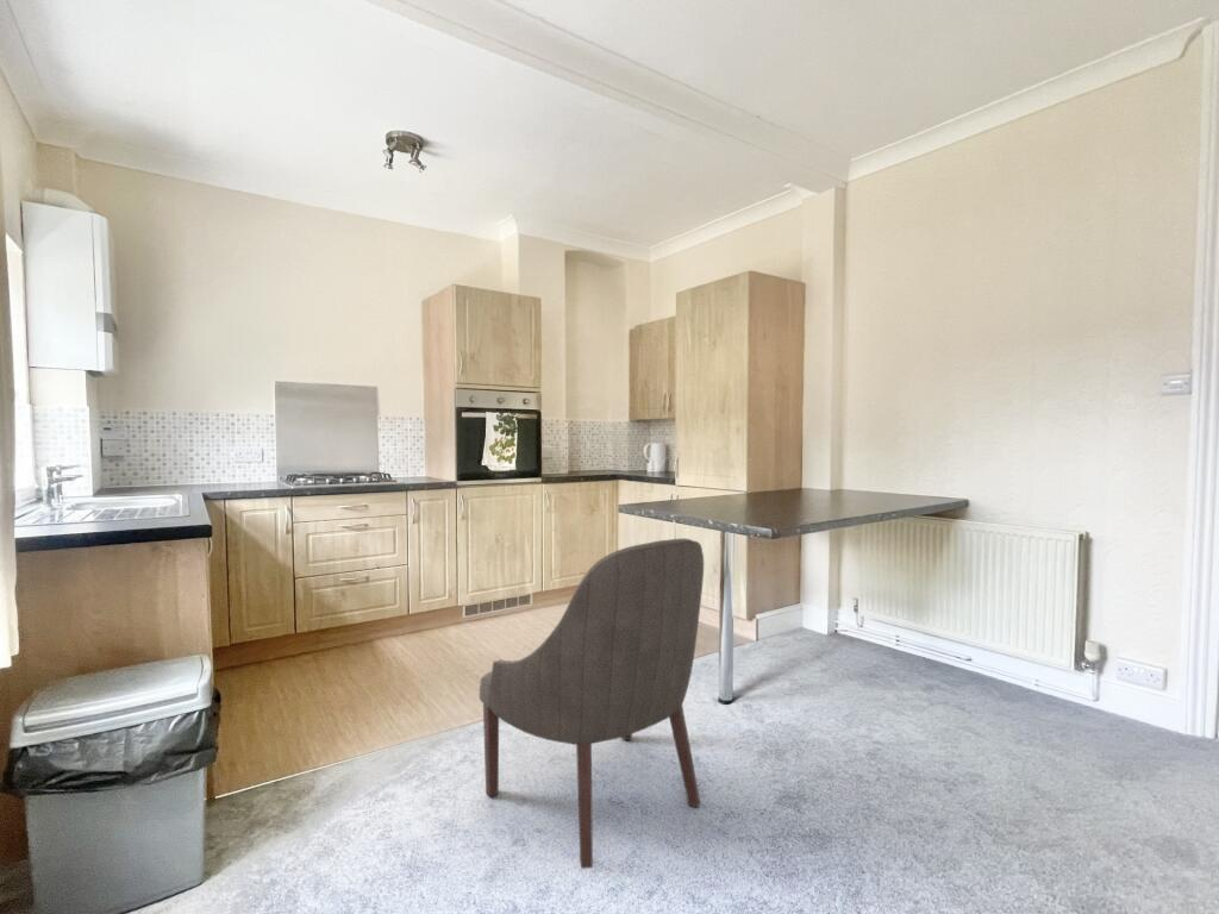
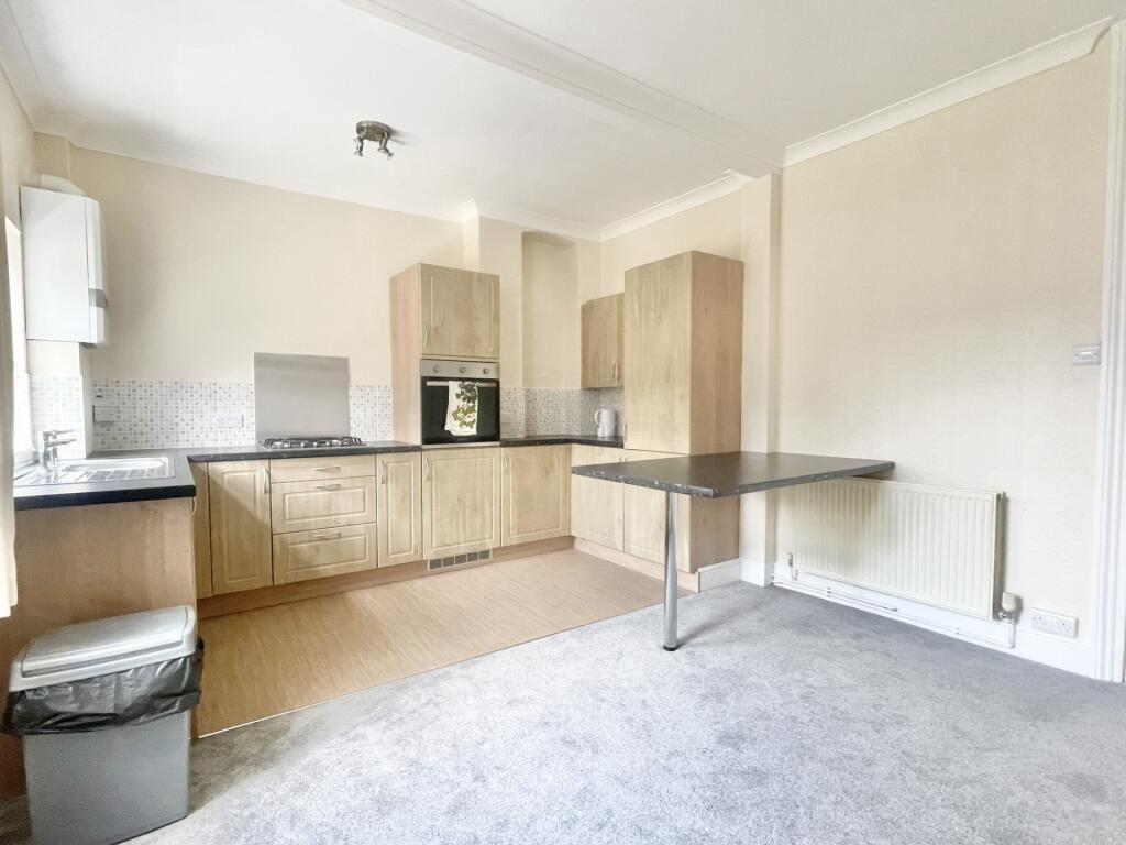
- chair (606, 665)
